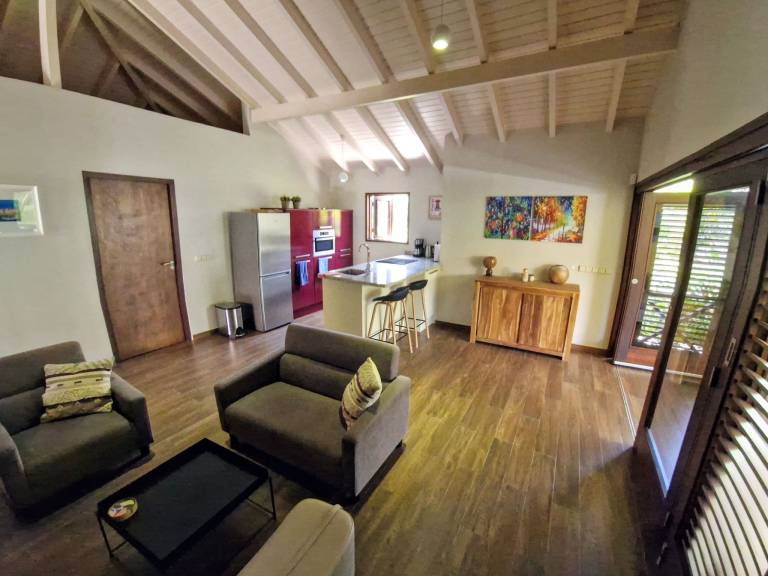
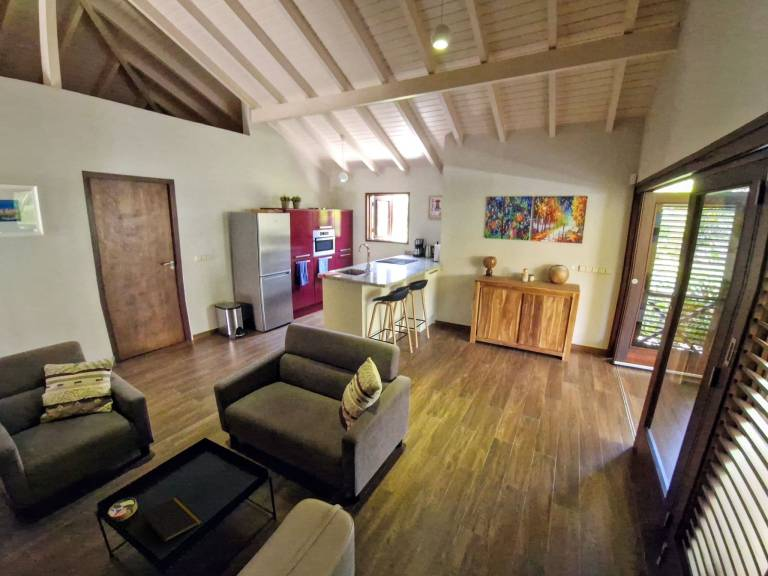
+ notepad (171, 517)
